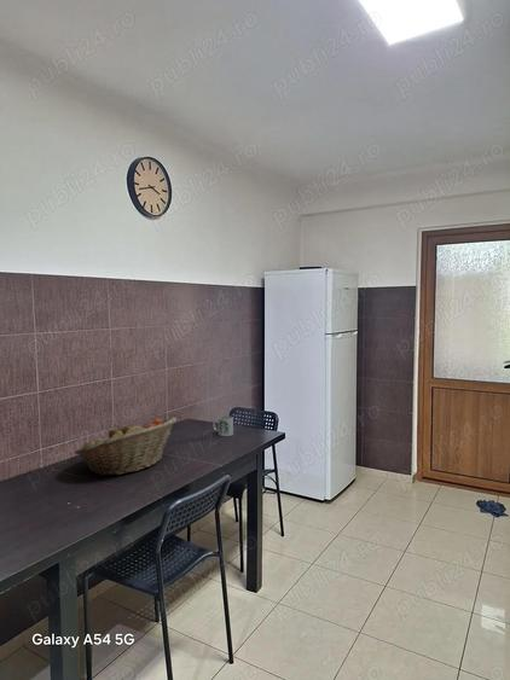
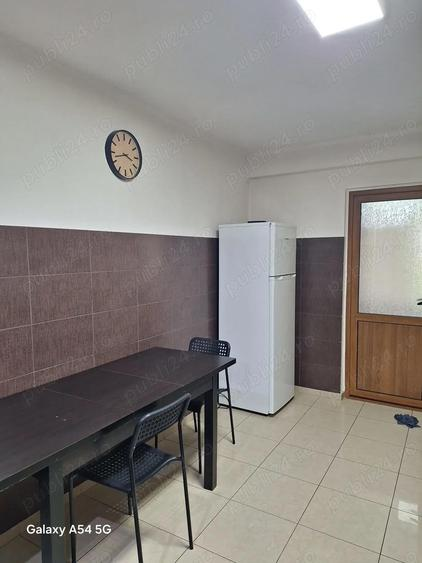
- fruit basket (129, 442)
- mug (222, 425)
